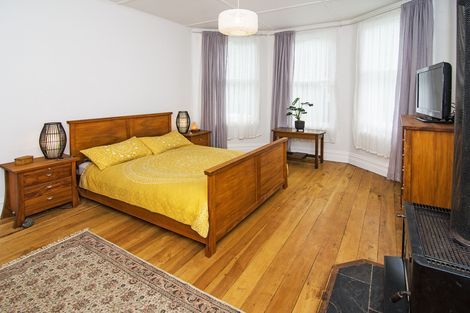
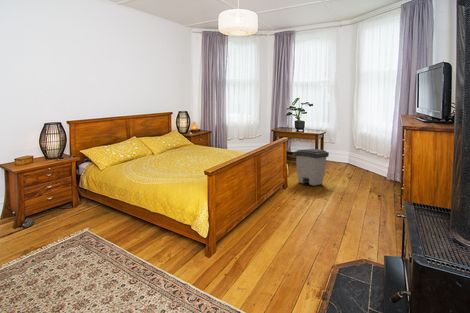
+ trash can (311, 166)
